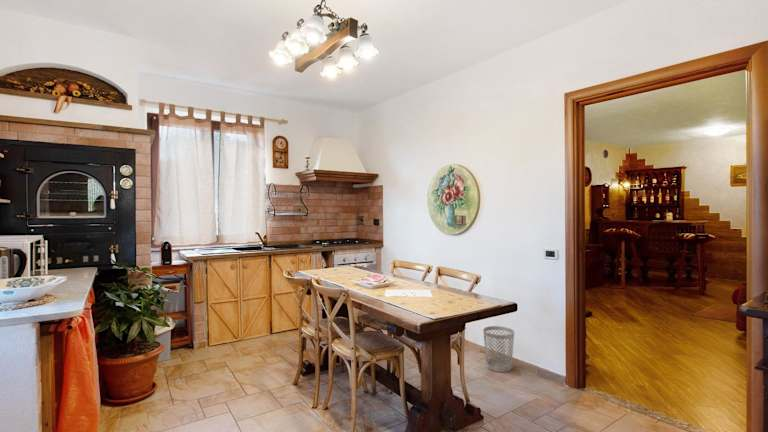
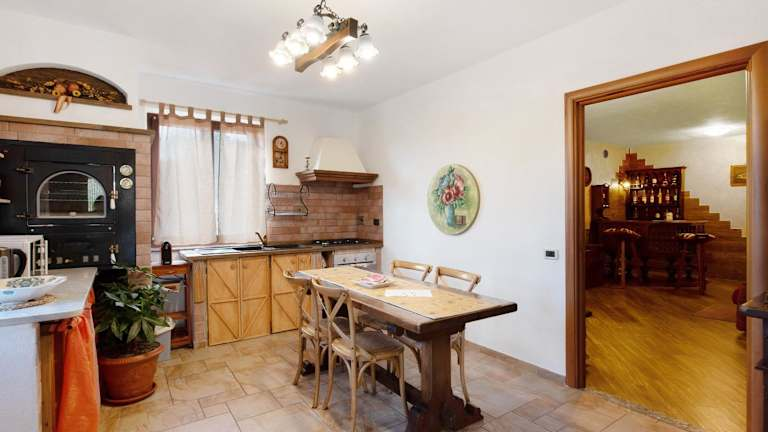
- wastebasket (498, 348)
